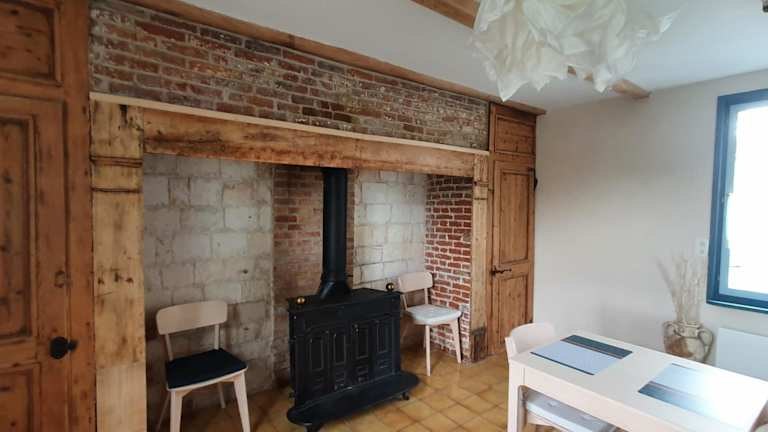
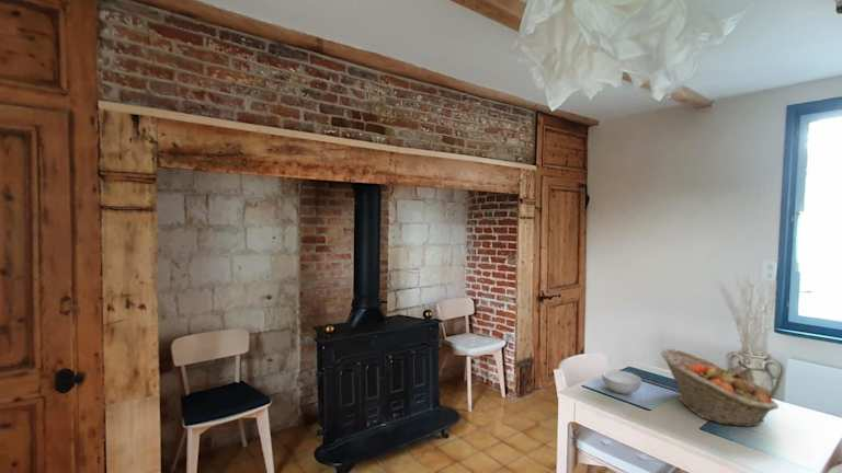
+ cereal bowl (621, 383)
+ fruit basket (714, 383)
